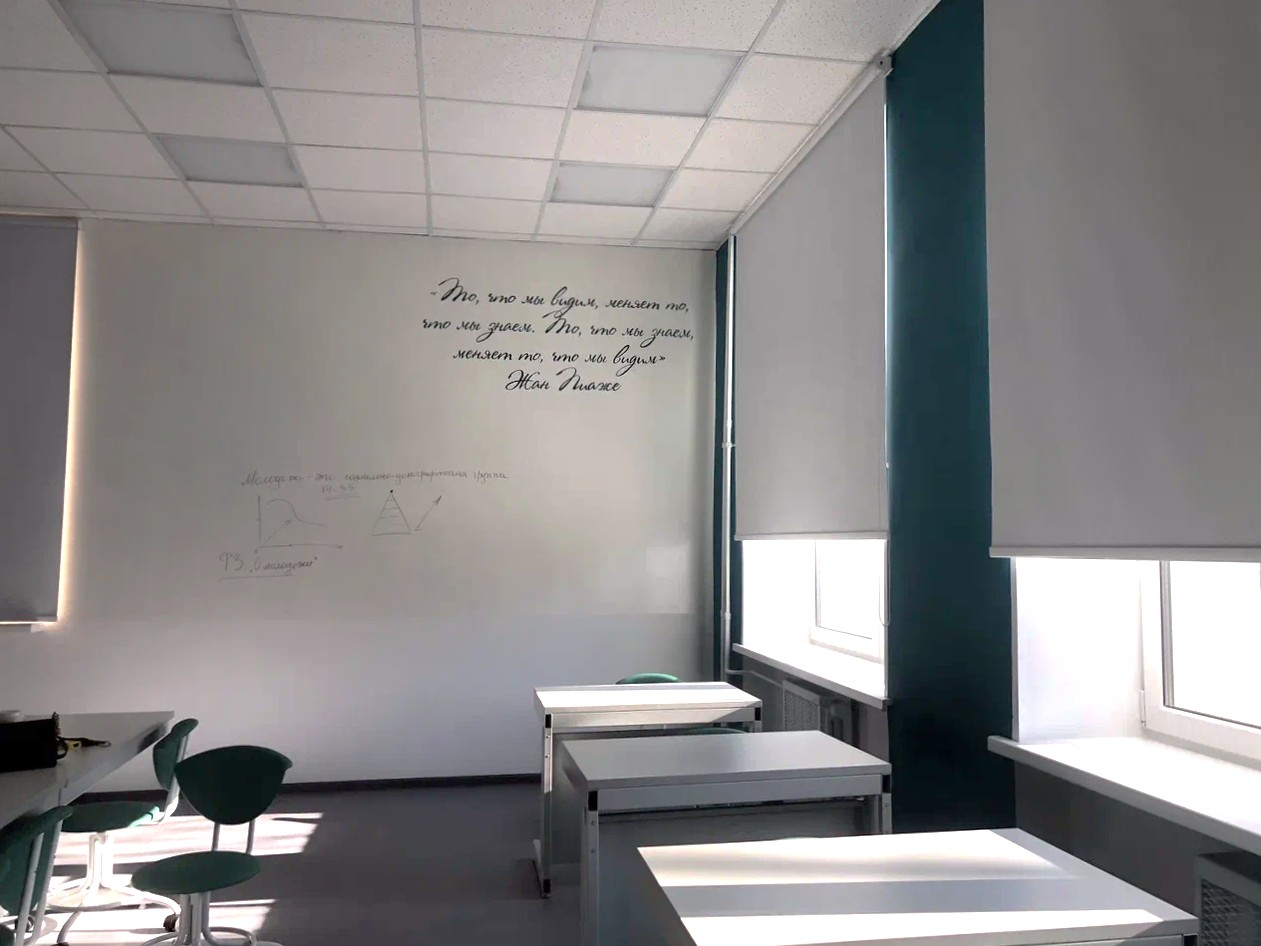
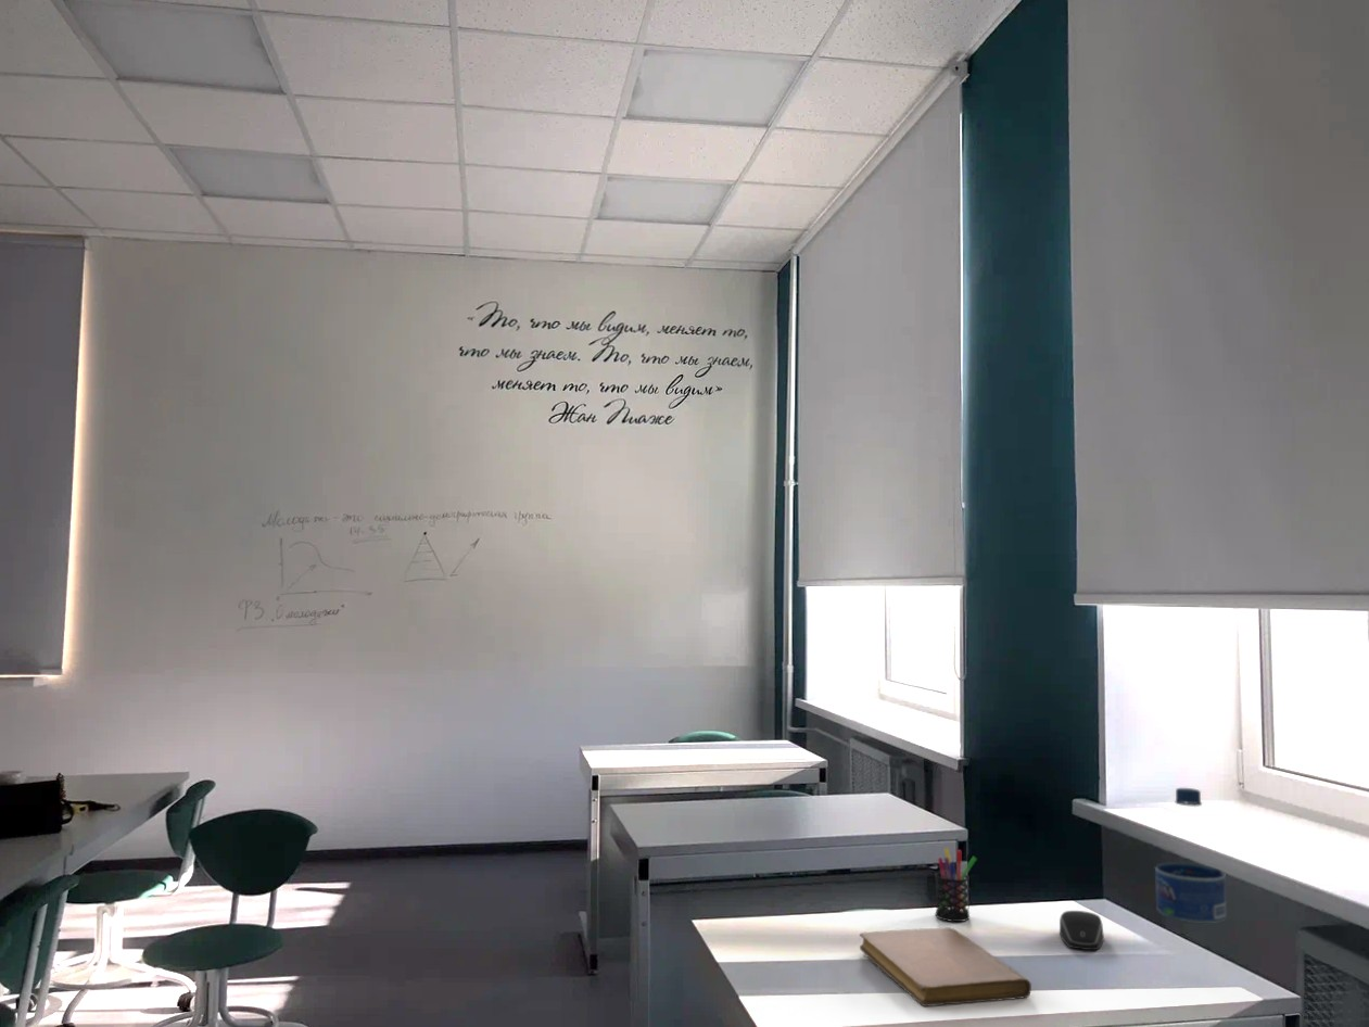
+ pen holder (956, 882)
+ computer mouse (1081, 926)
+ water bottle (1190, 884)
+ notebook (939, 962)
